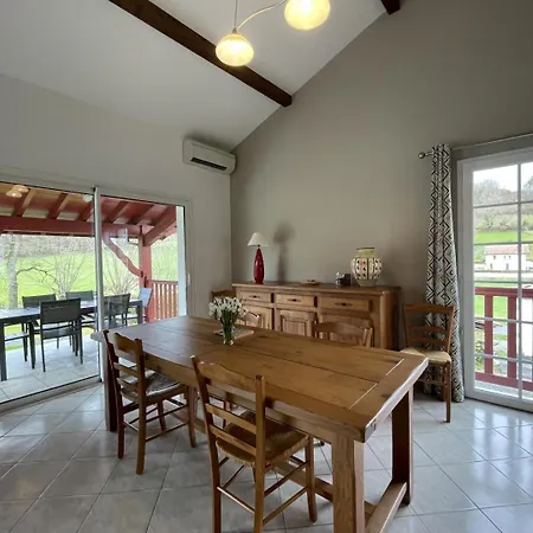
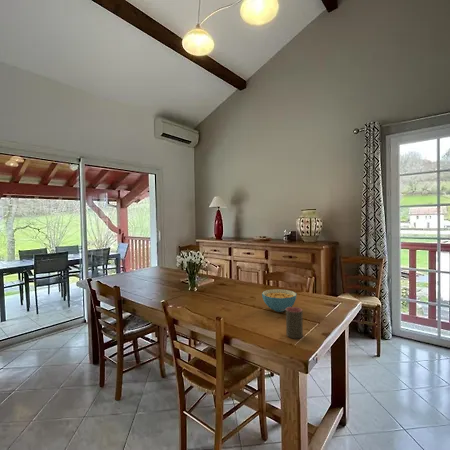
+ cereal bowl (279, 301)
+ cup (294, 322)
